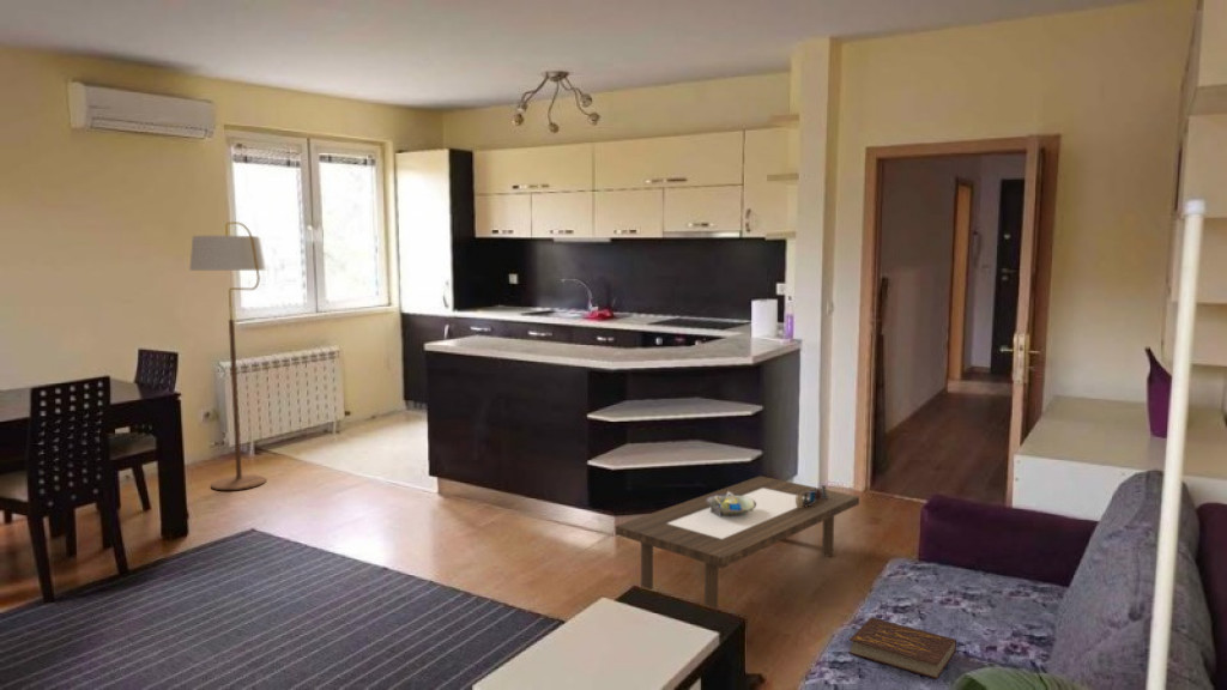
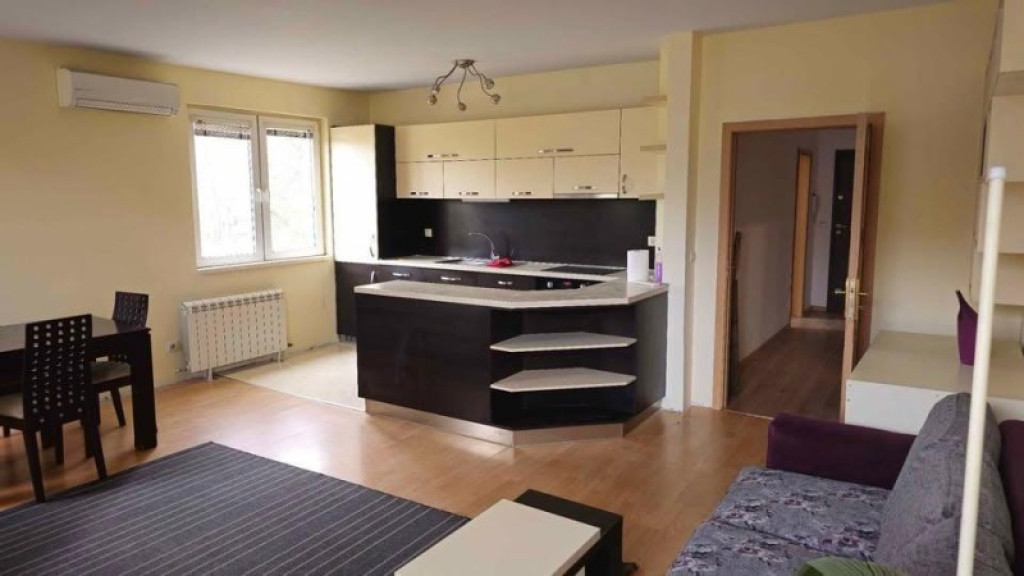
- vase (811, 496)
- floor lamp (235, 355)
- book (902, 644)
- coffee table (743, 541)
- decorative bowl (727, 502)
